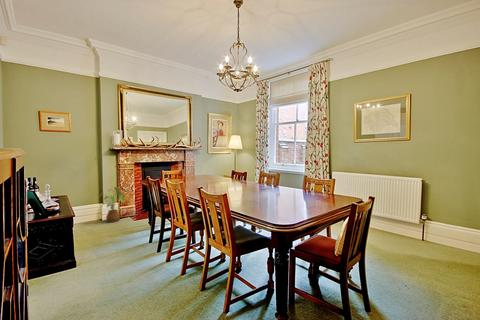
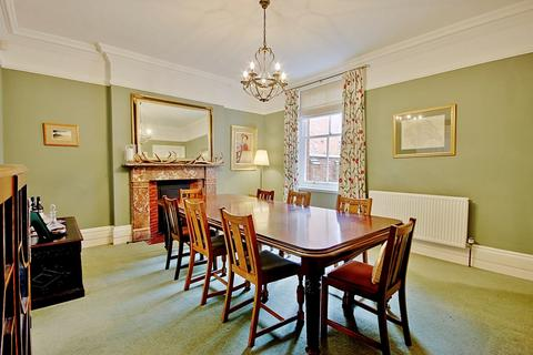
- house plant (114, 204)
